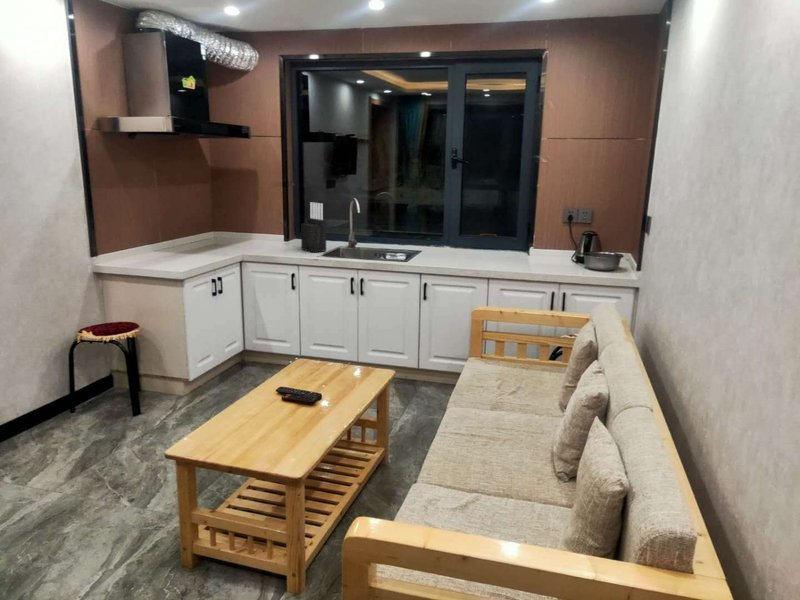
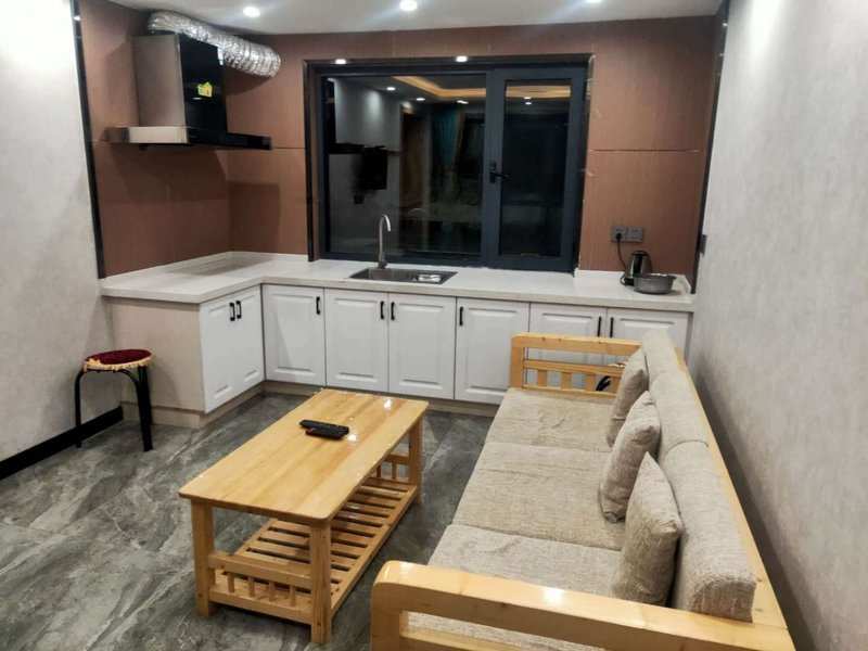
- knife block (312, 226)
